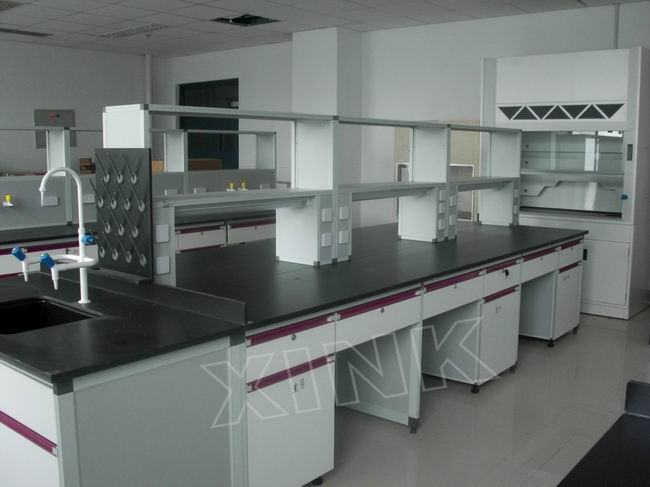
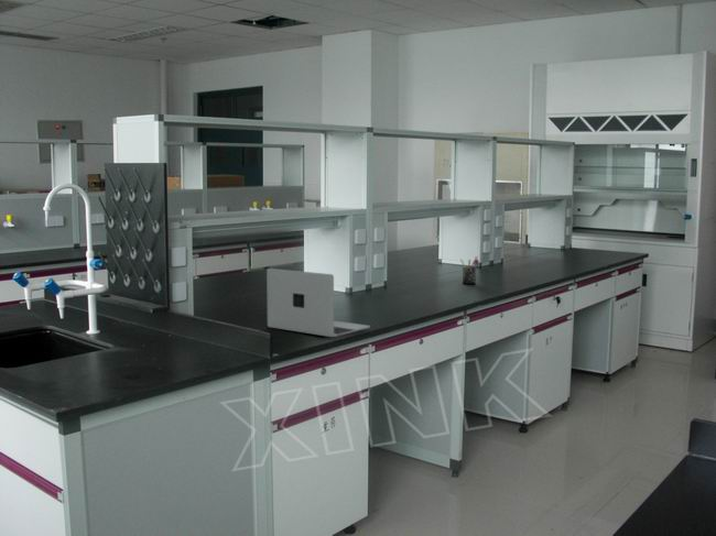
+ pen holder (469, 269)
+ laptop (318, 298)
